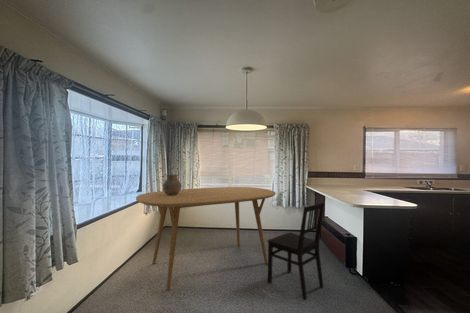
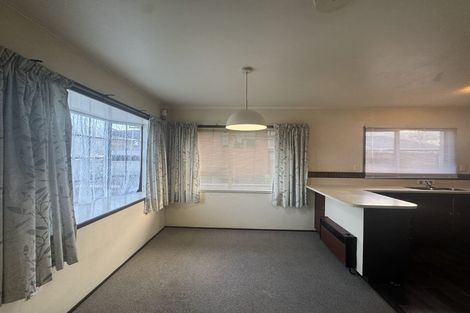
- dining table (210, 204)
- dining chair (295, 242)
- ceramic pot (171, 184)
